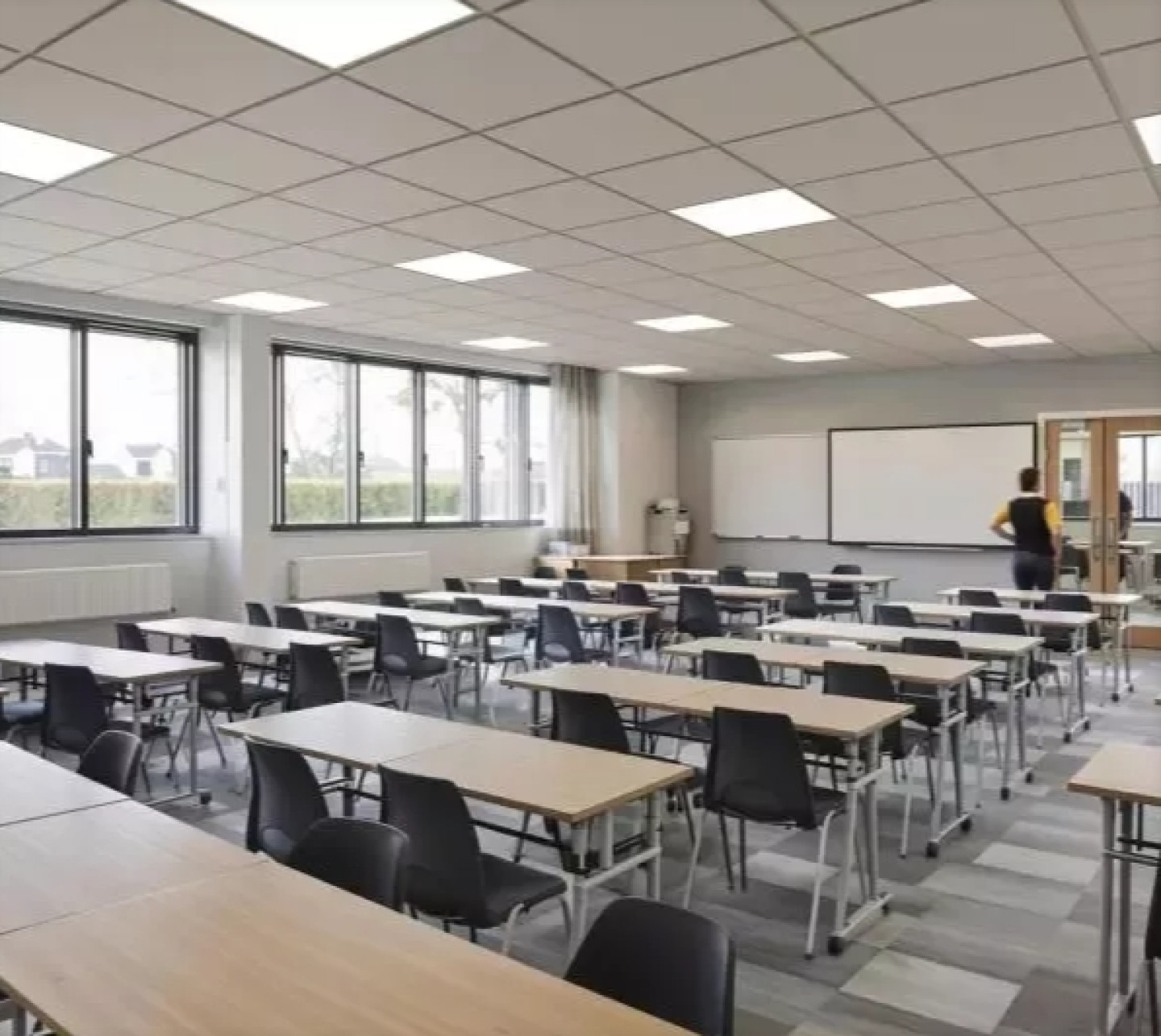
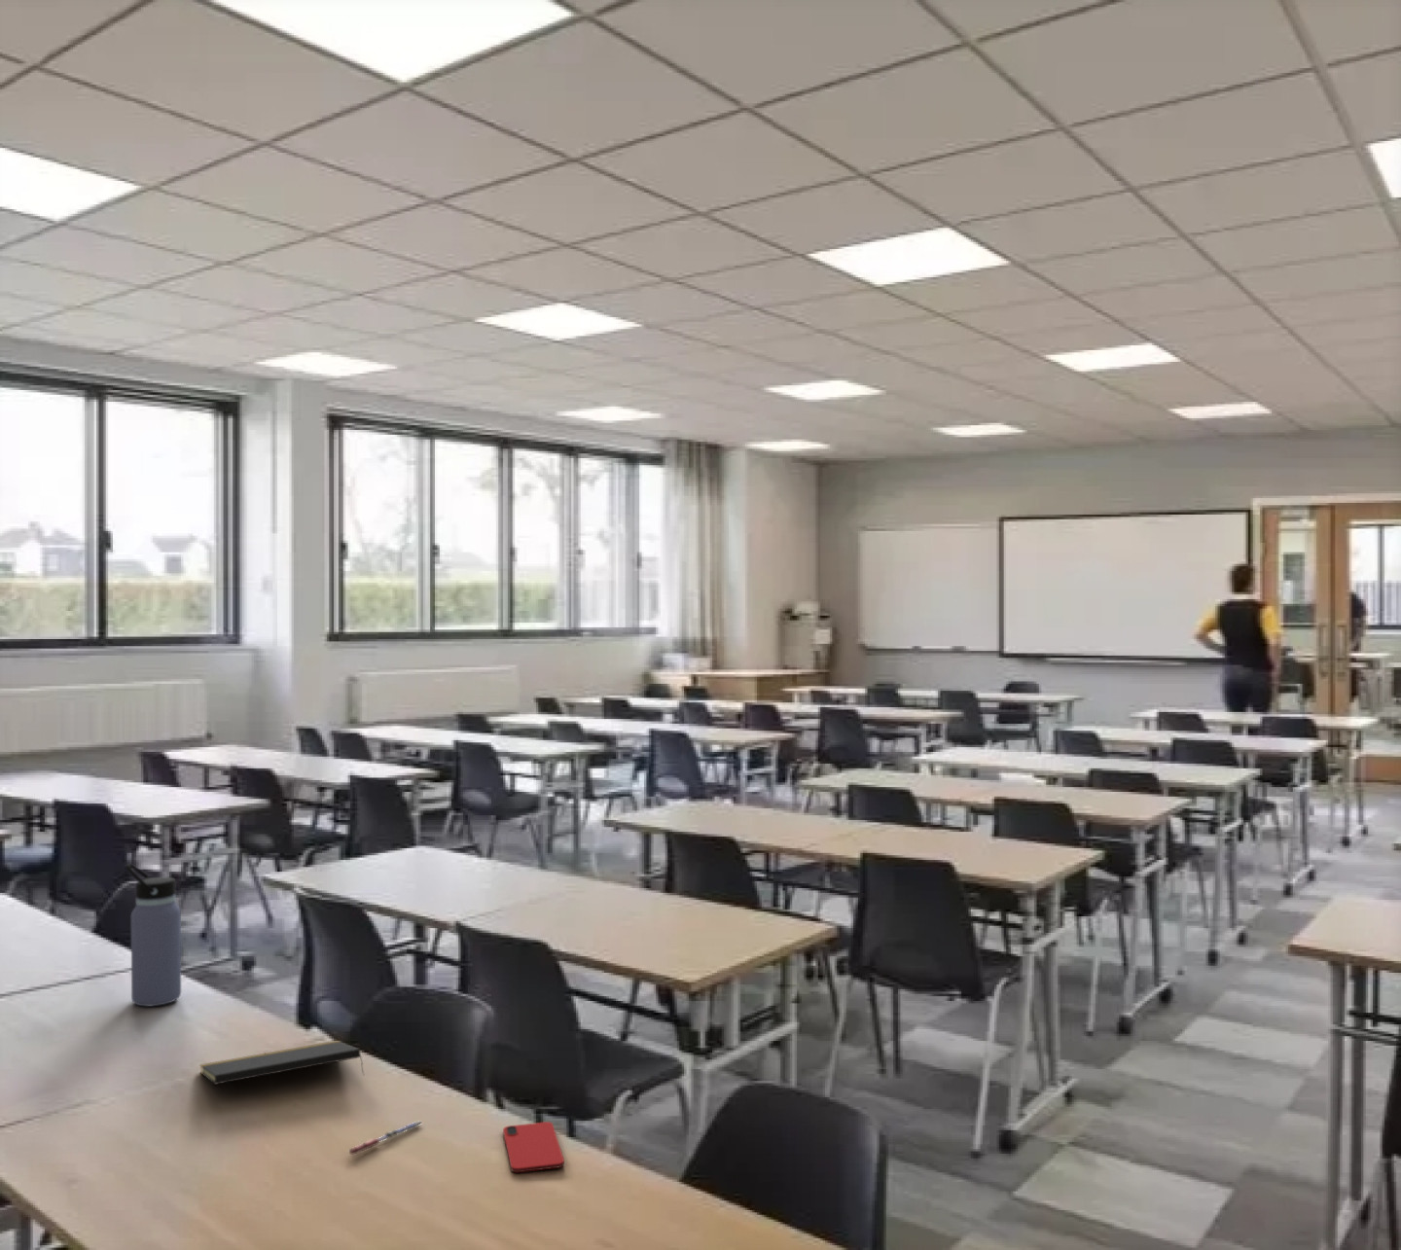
+ smartphone (532, 1145)
+ water bottle (153, 931)
+ pen (386, 1135)
+ notepad (279, 1061)
